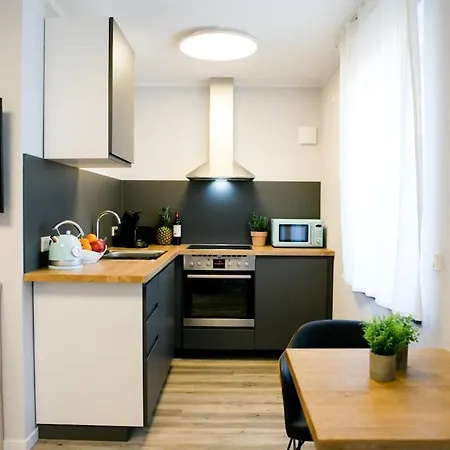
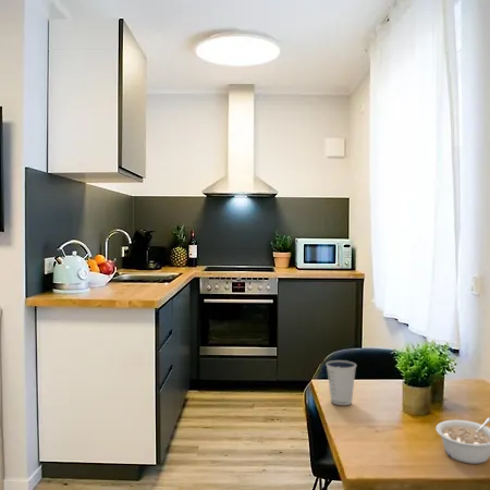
+ dixie cup (341, 382)
+ legume (466, 439)
